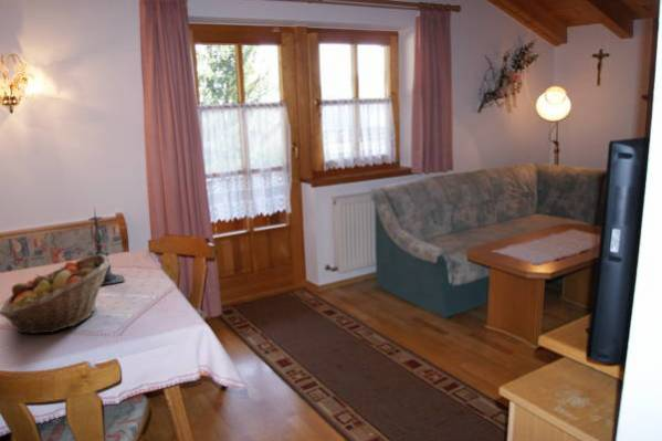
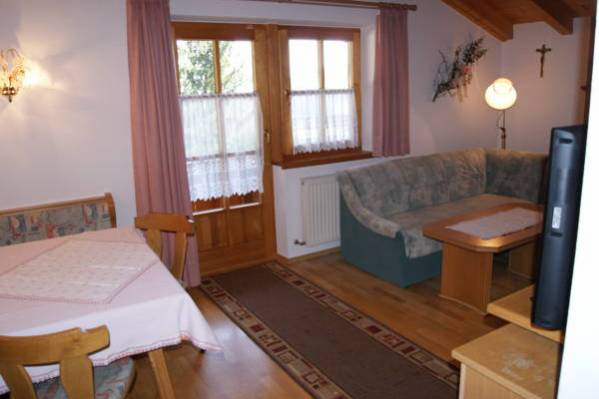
- fruit basket (59, 291)
- candle holder (98, 243)
